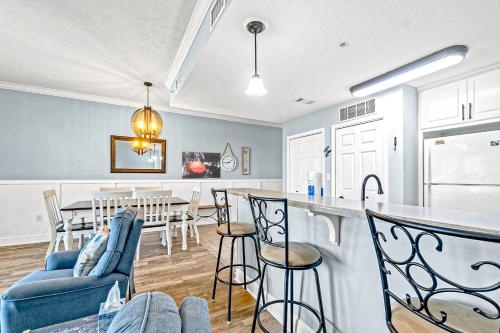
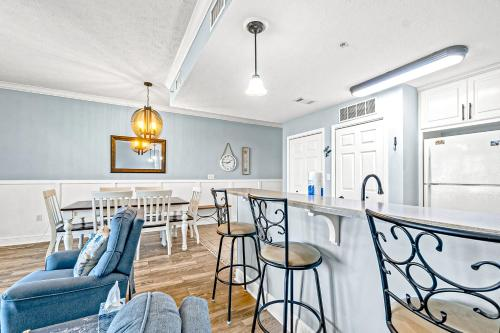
- wall art (202, 165)
